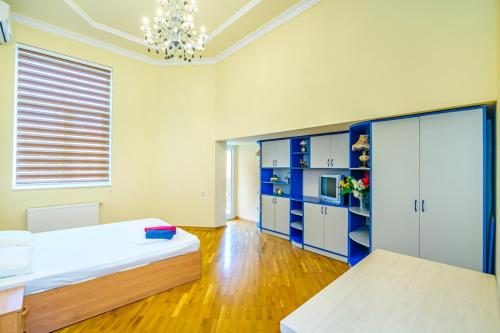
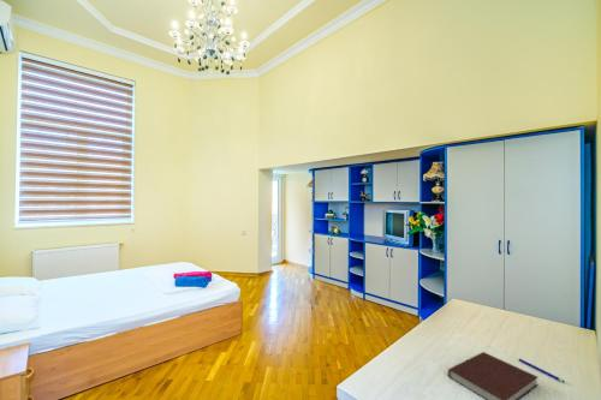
+ pen (540, 369)
+ notebook (492, 376)
